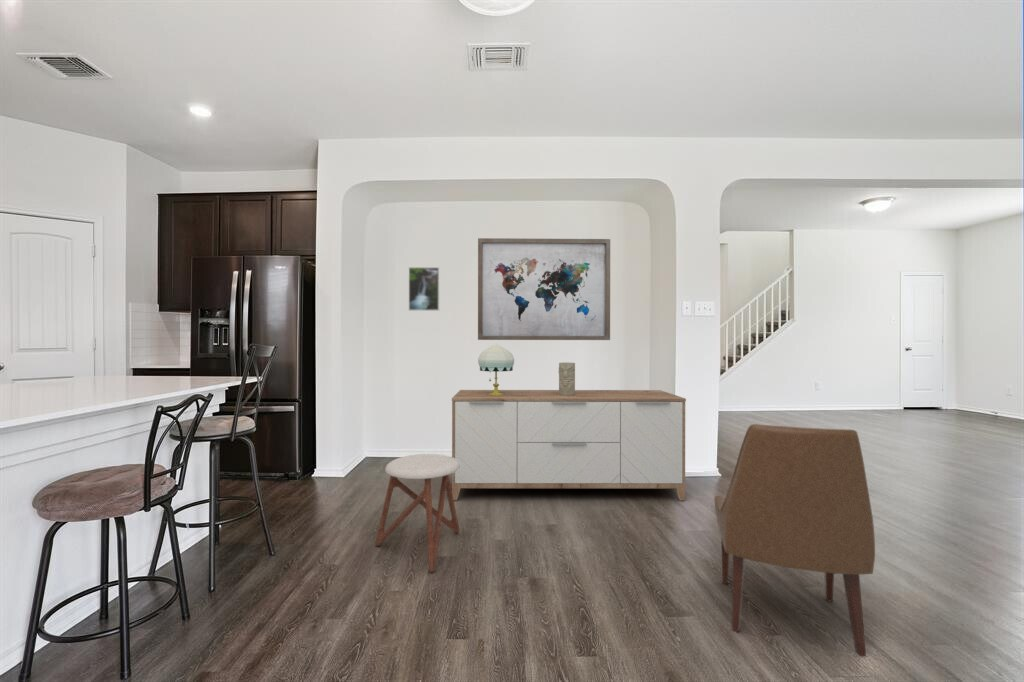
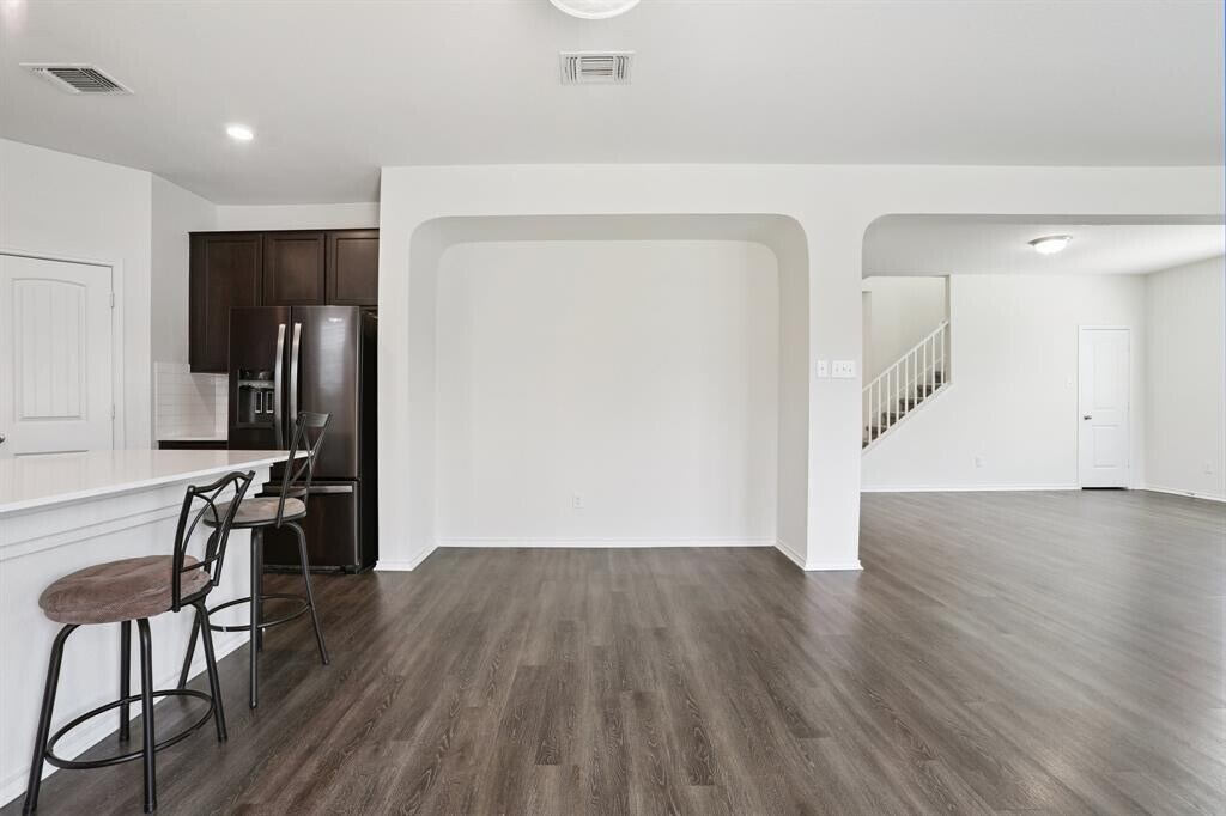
- decorative vase (566, 378)
- table lamp (496, 368)
- stool (416, 504)
- wall art (543, 289)
- sideboard (564, 441)
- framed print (424, 288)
- chair (787, 518)
